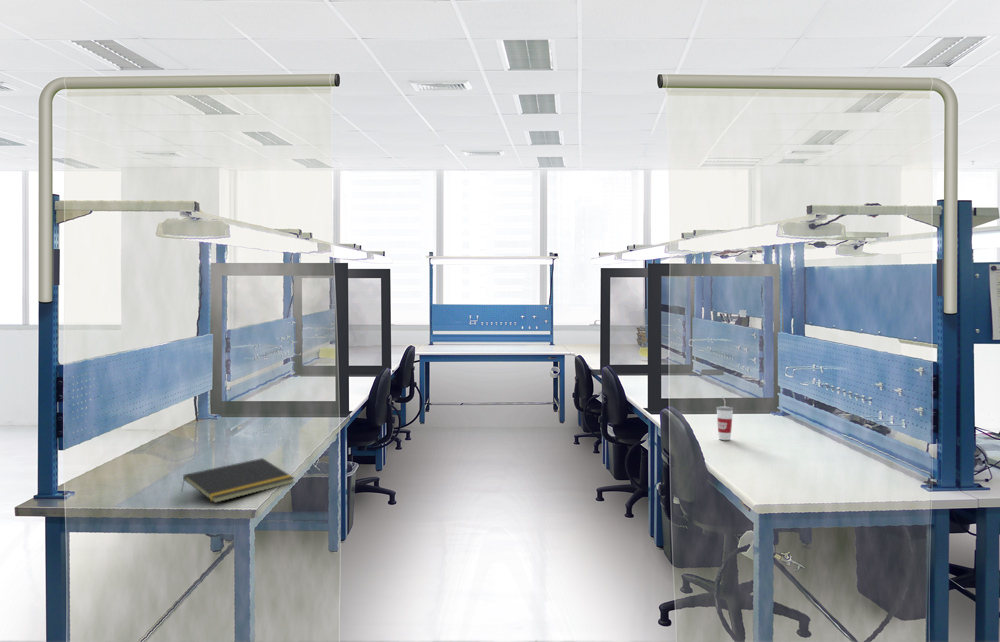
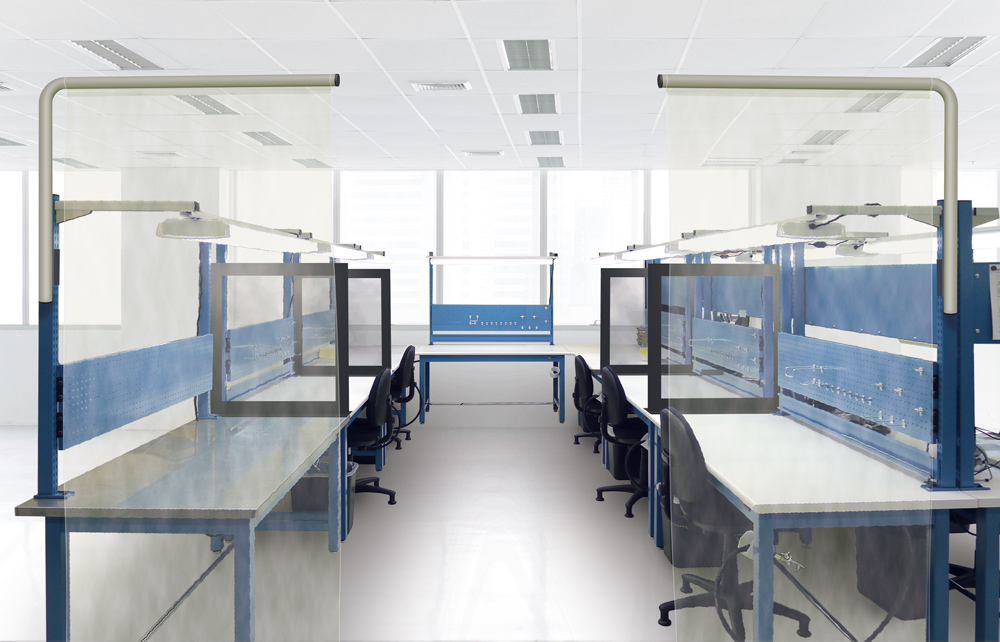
- cup (724, 417)
- notepad (240, 478)
